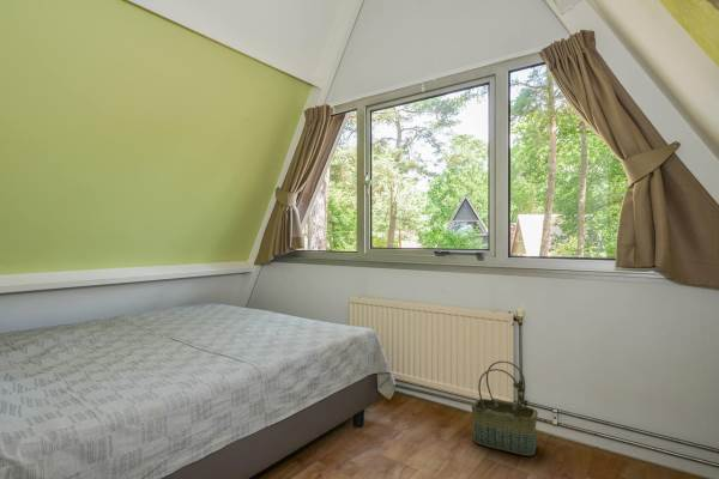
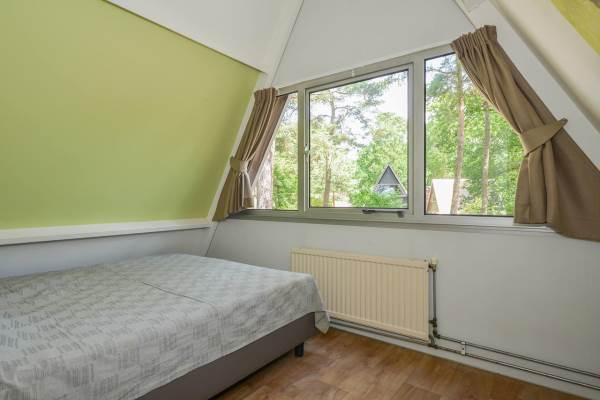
- basket (503, 404)
